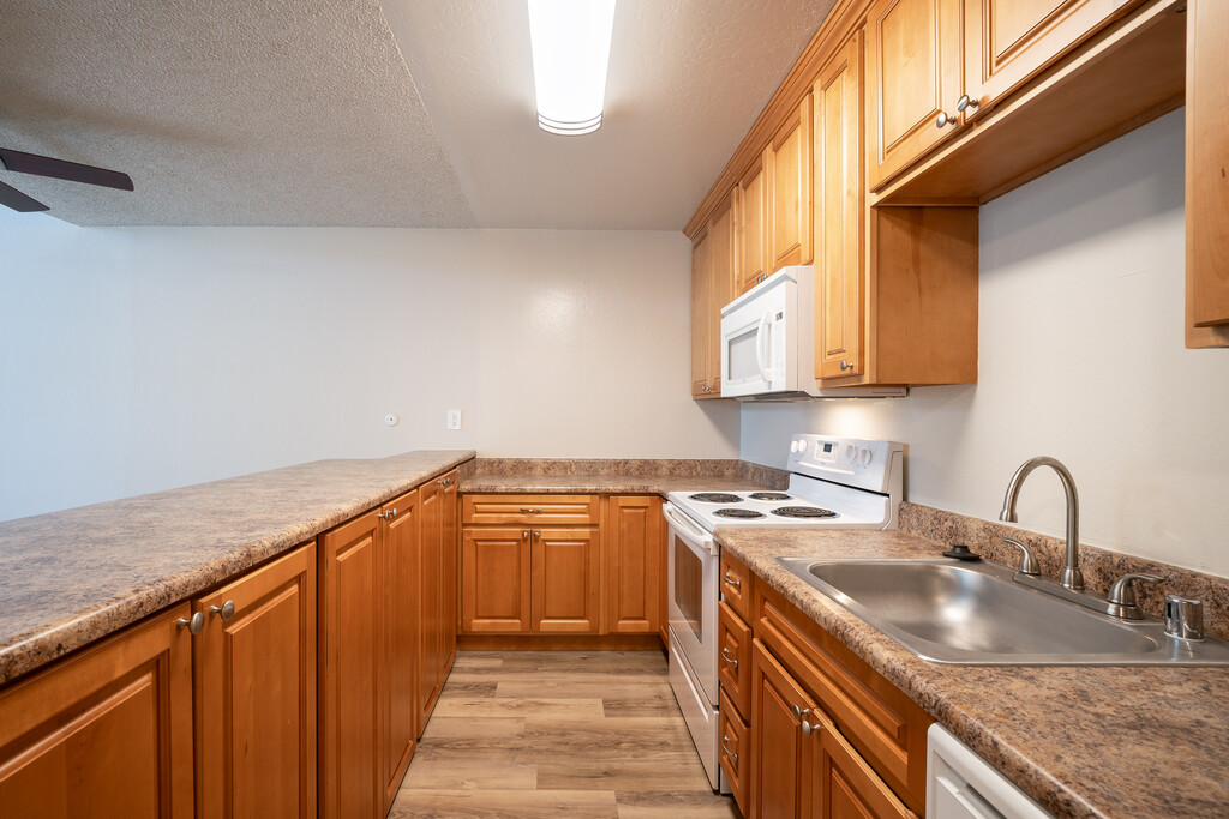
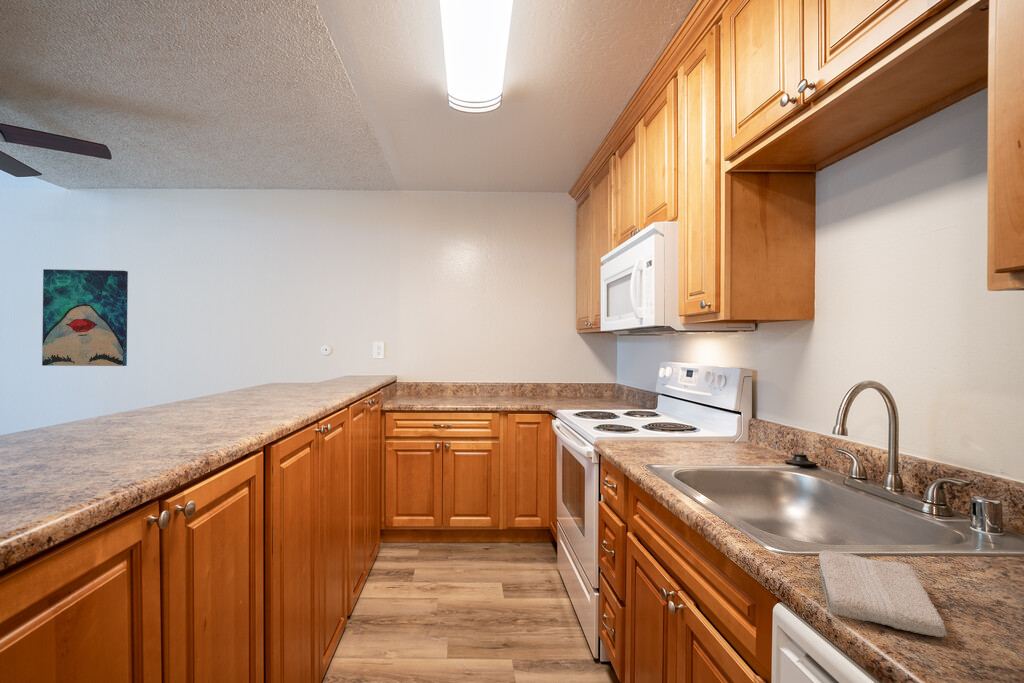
+ washcloth (872, 586)
+ wall art (85, 317)
